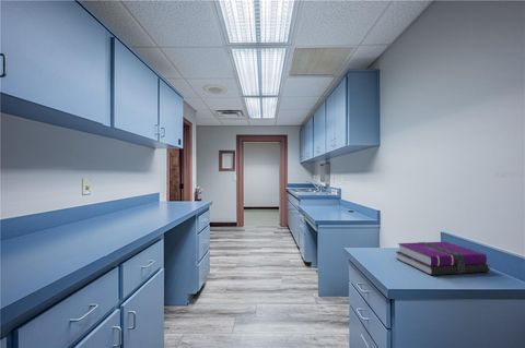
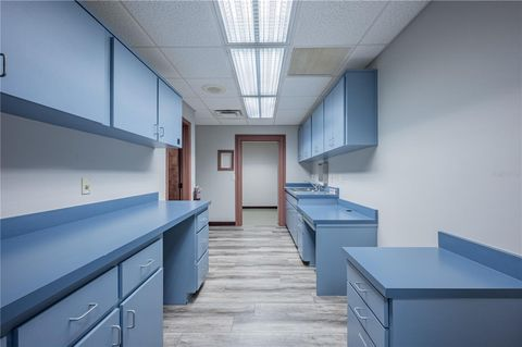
- notebook (439, 256)
